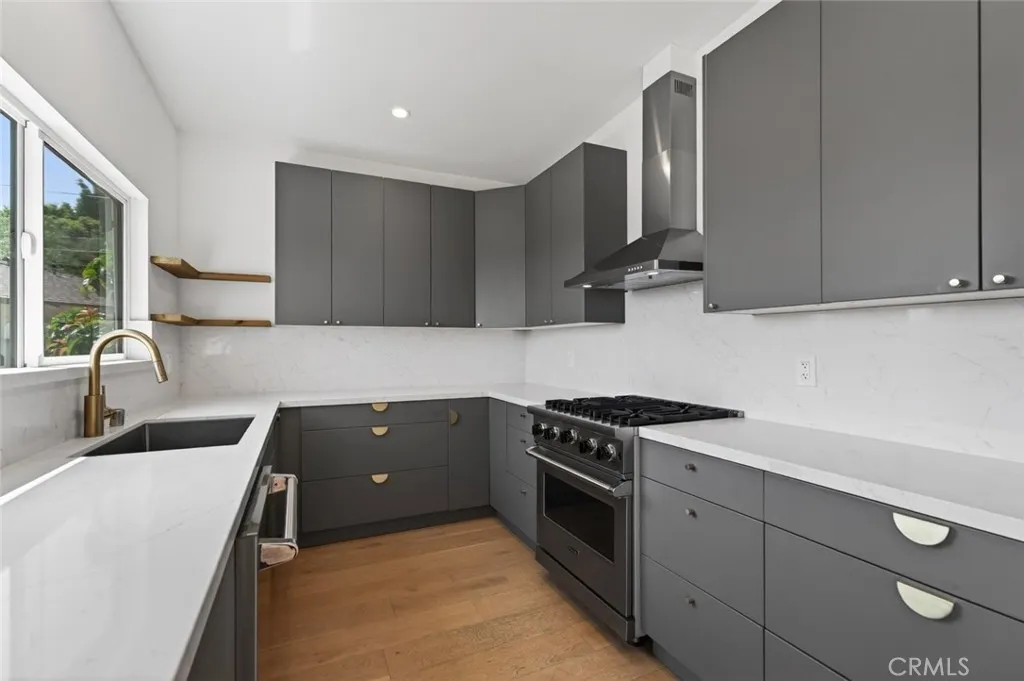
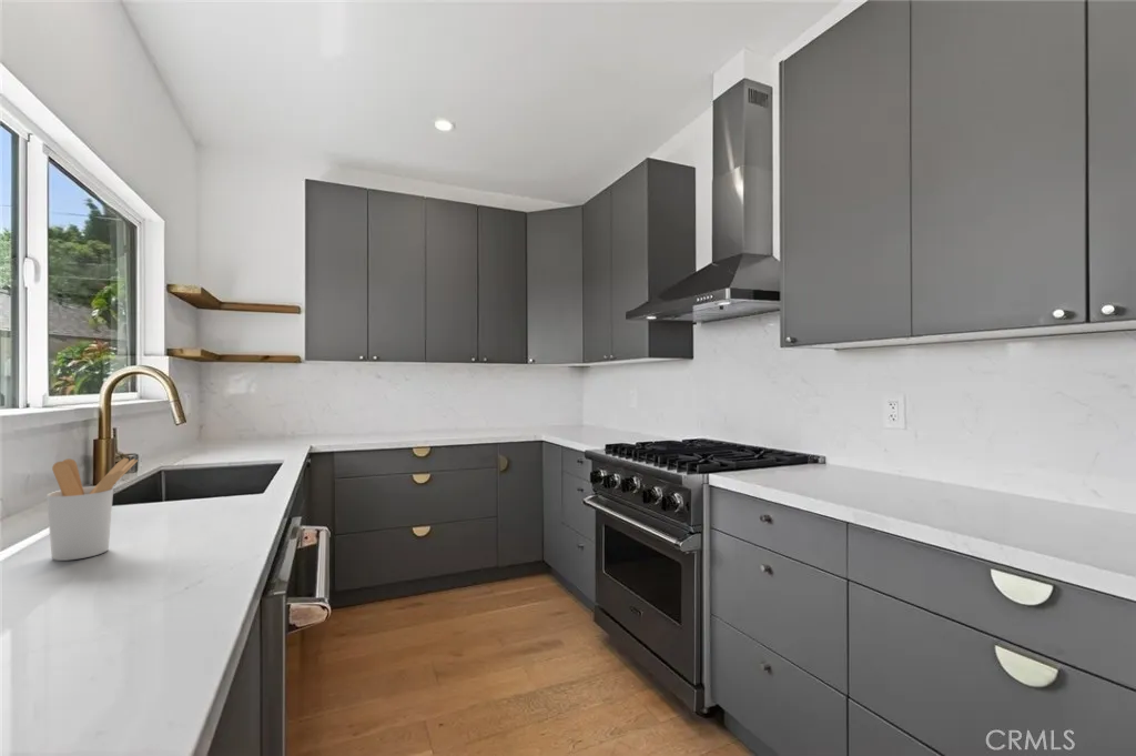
+ utensil holder (95, 504)
